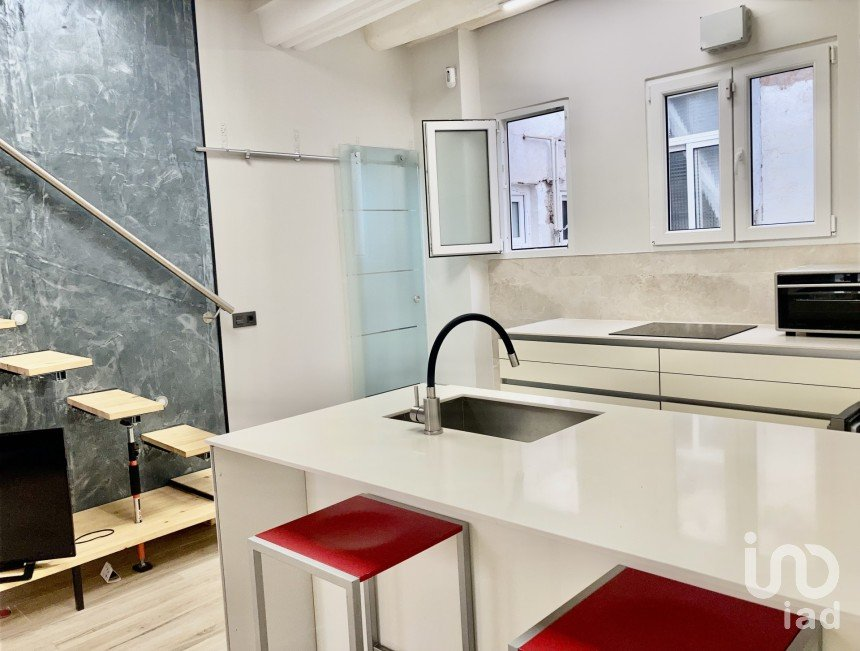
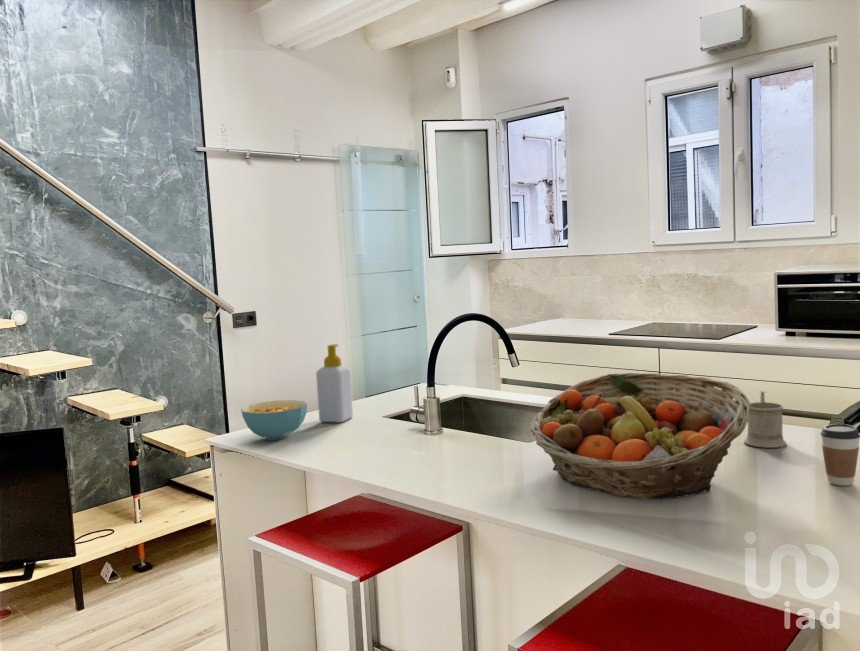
+ cereal bowl (275, 422)
+ mug (764, 417)
+ soap bottle (333, 382)
+ fruit basket (635, 430)
+ coffee cup (840, 454)
